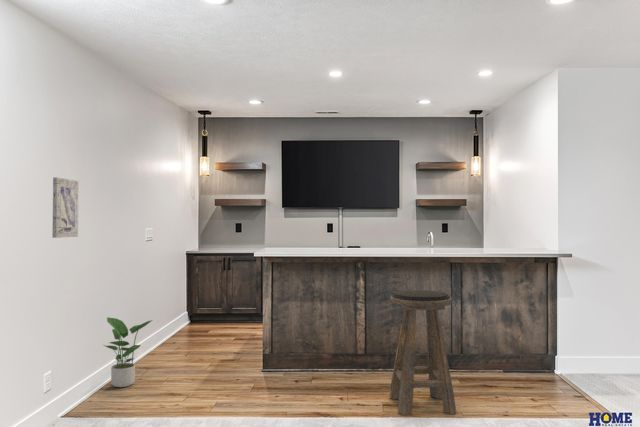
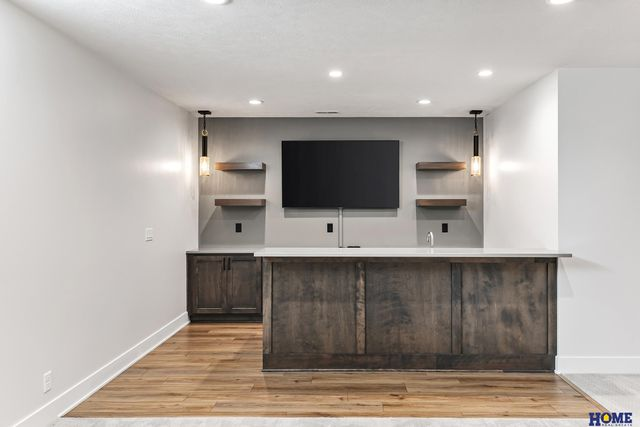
- wall art (66, 208)
- potted plant (124, 352)
- stool (427, 348)
